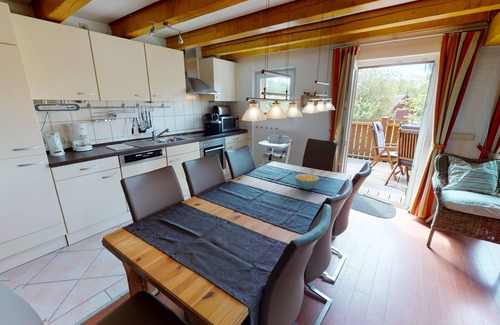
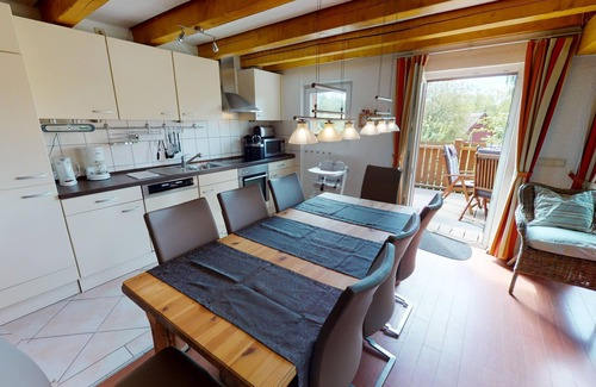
- cereal bowl (306, 182)
